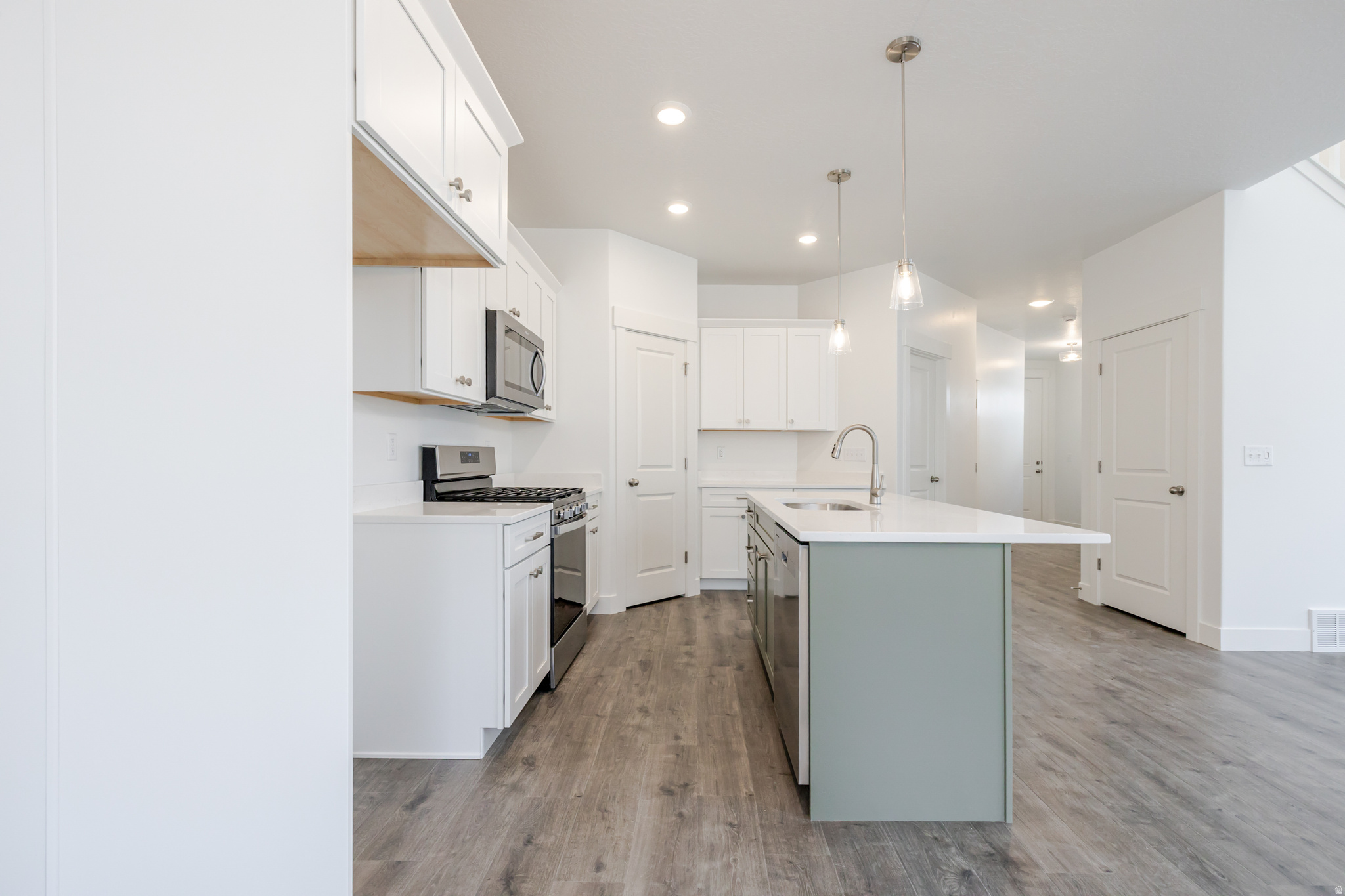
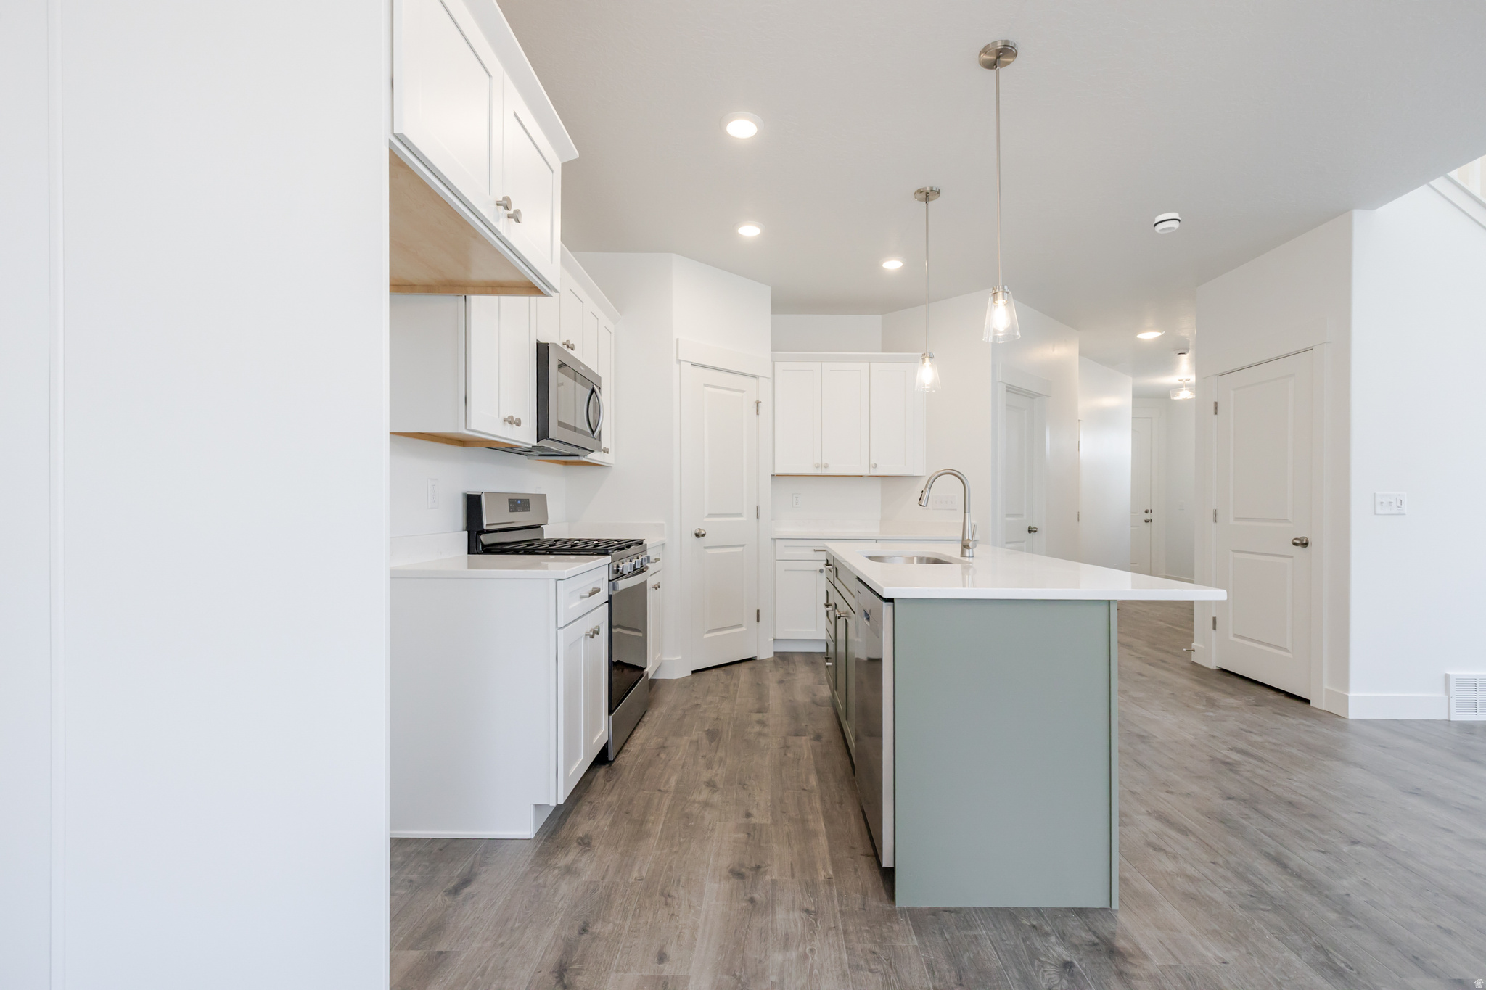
+ smoke detector (1167, 223)
